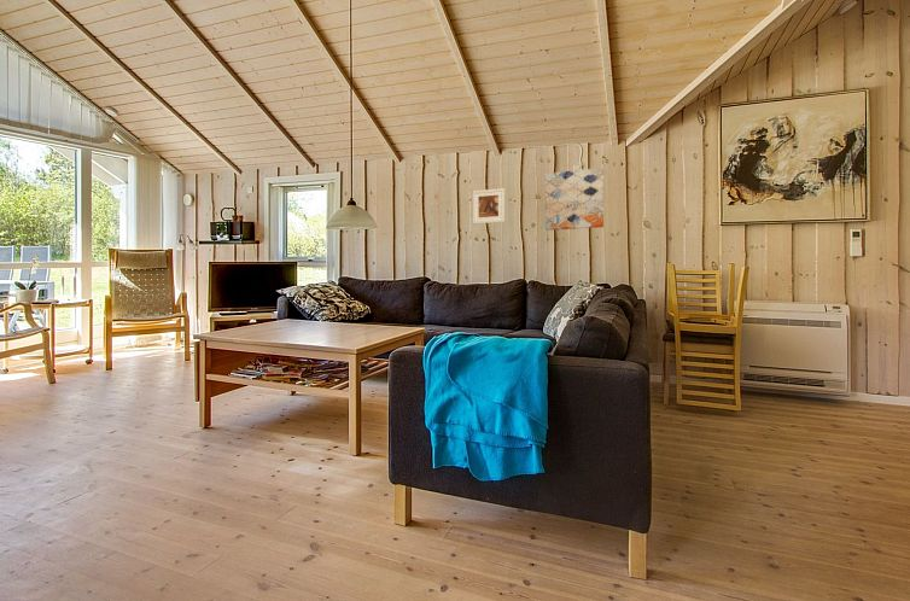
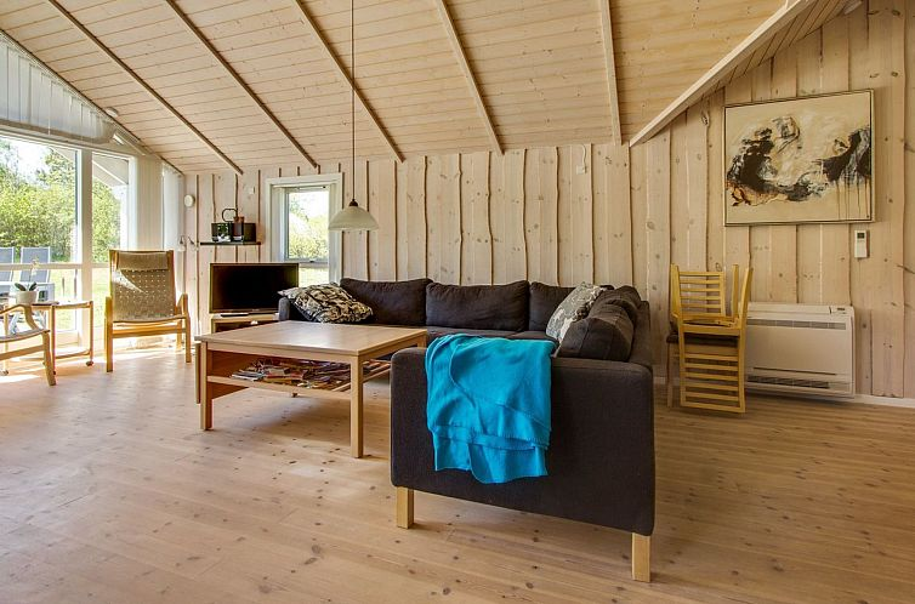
- wall art (573, 199)
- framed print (488, 206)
